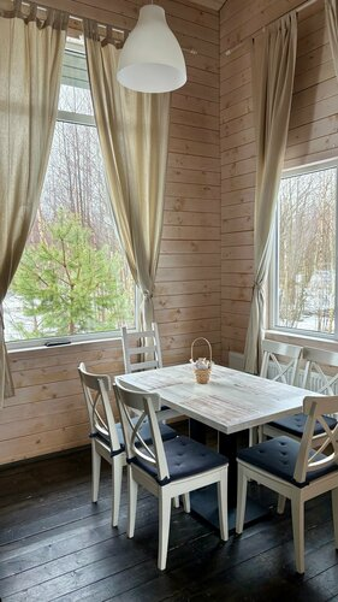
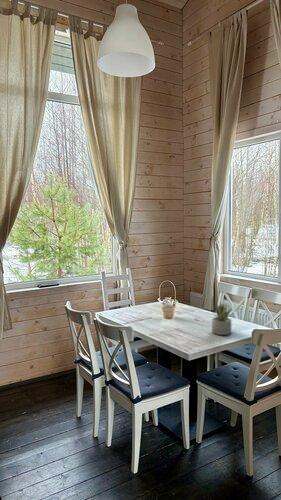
+ succulent plant (221, 317)
